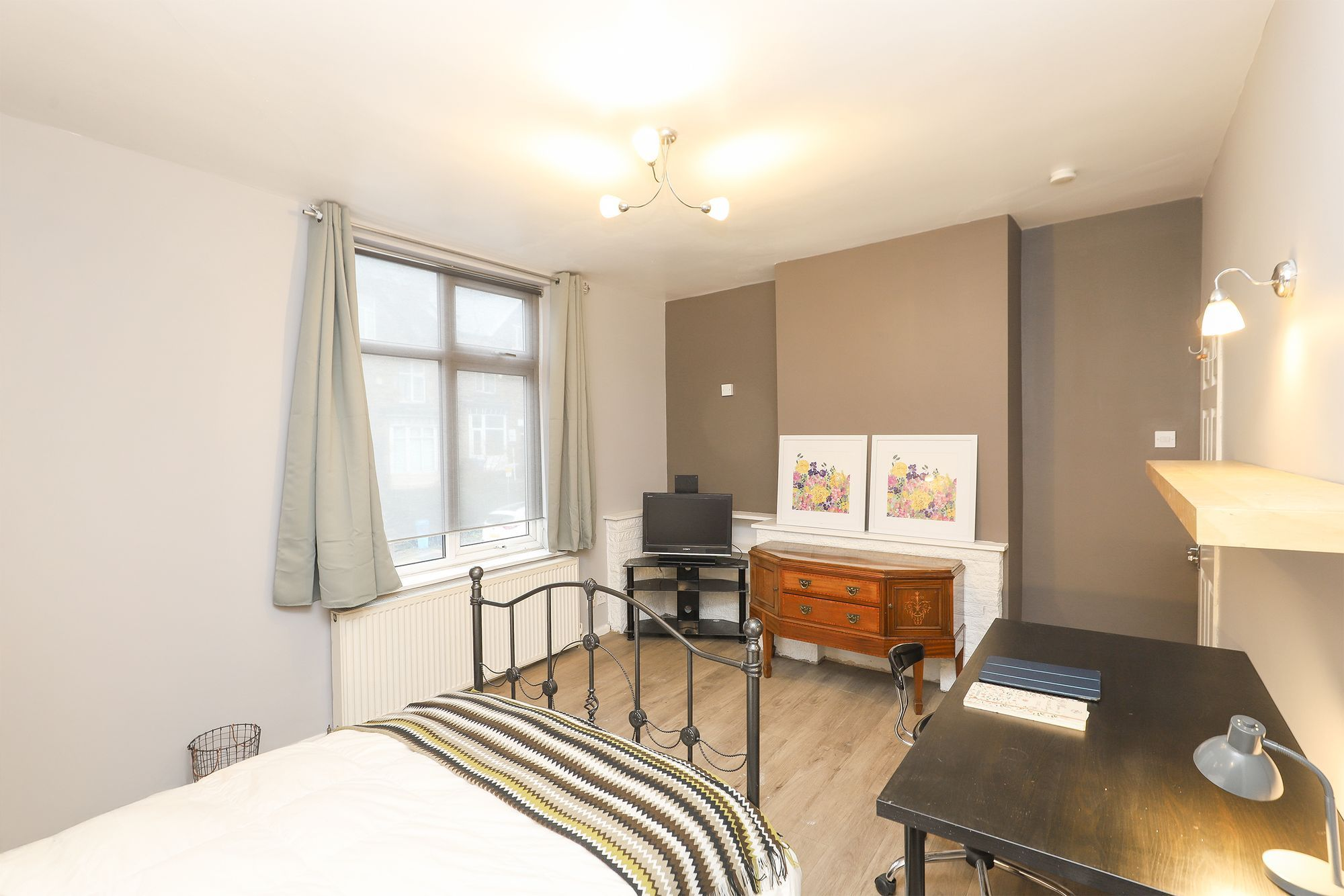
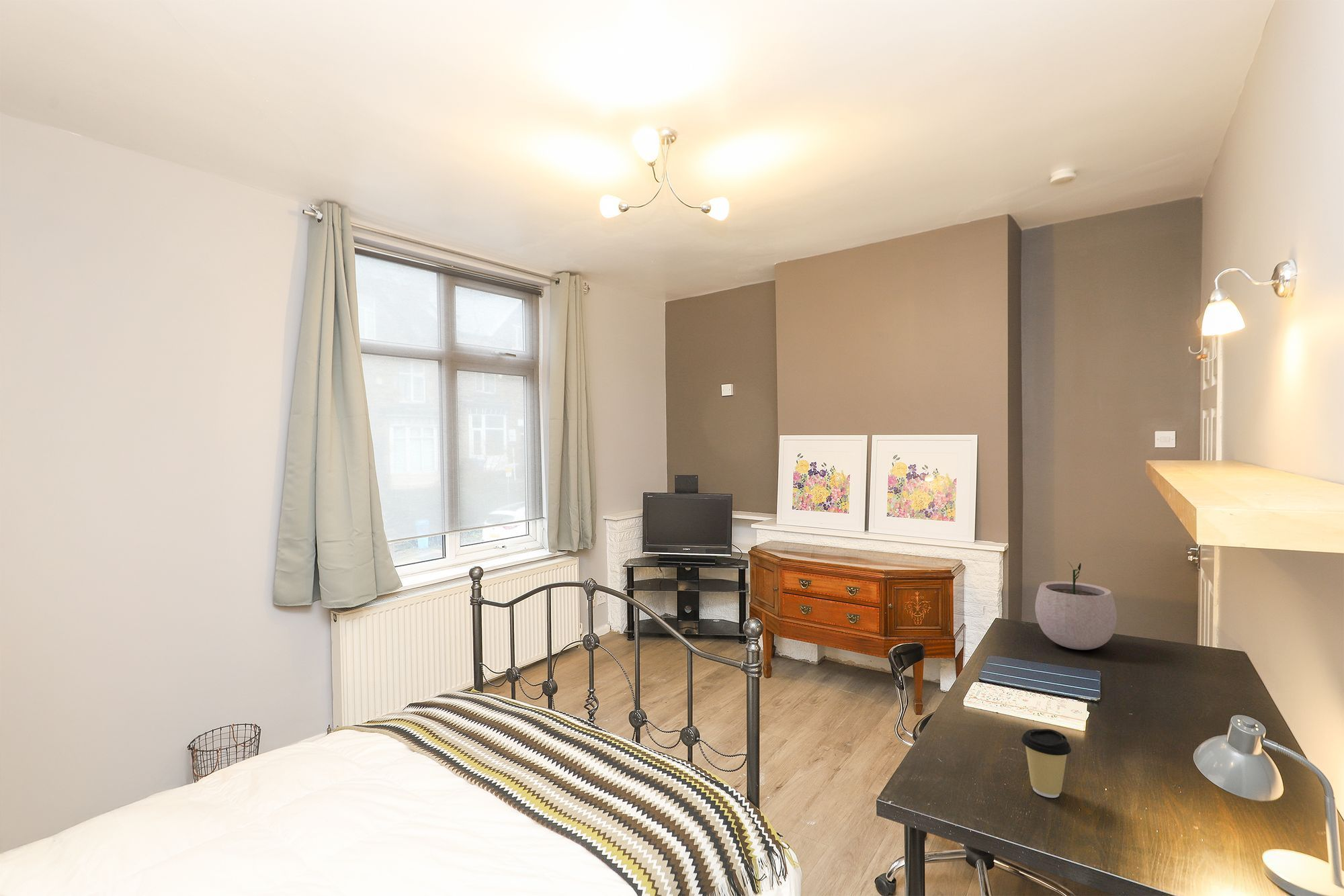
+ plant pot (1075, 604)
+ coffee cup (1046, 763)
